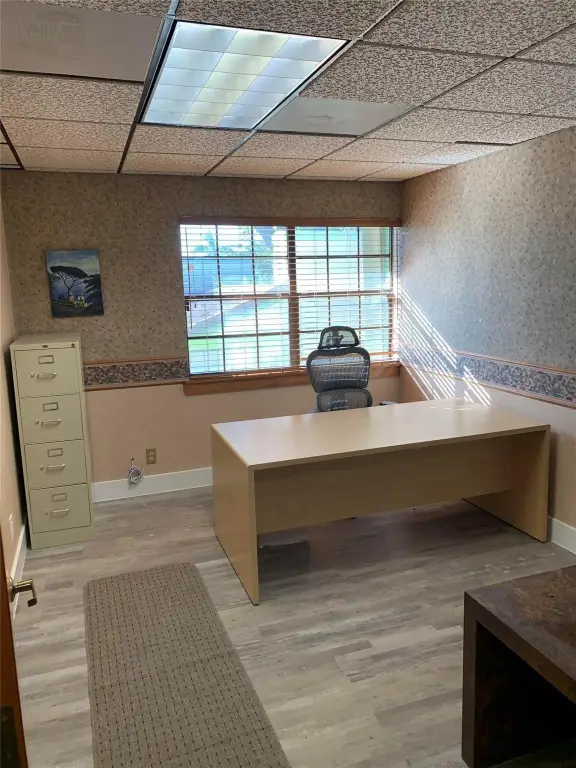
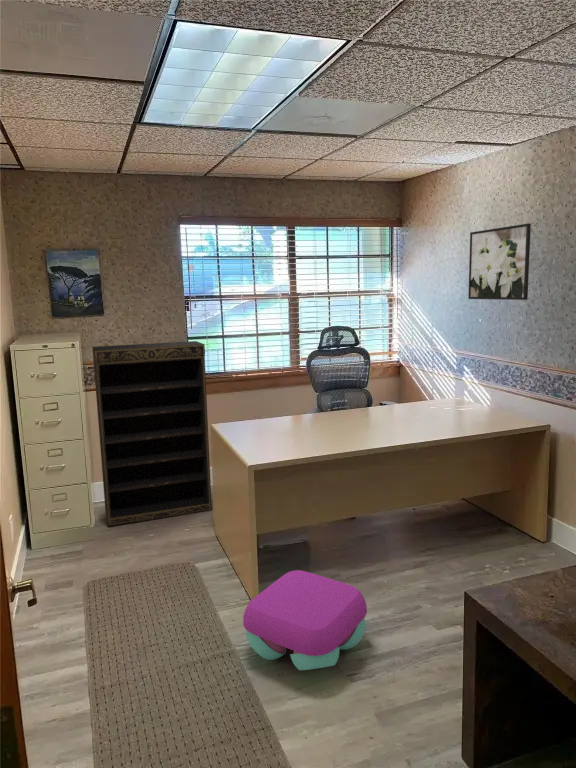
+ bookshelf (153, 430)
+ stool (305, 623)
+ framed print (497, 264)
